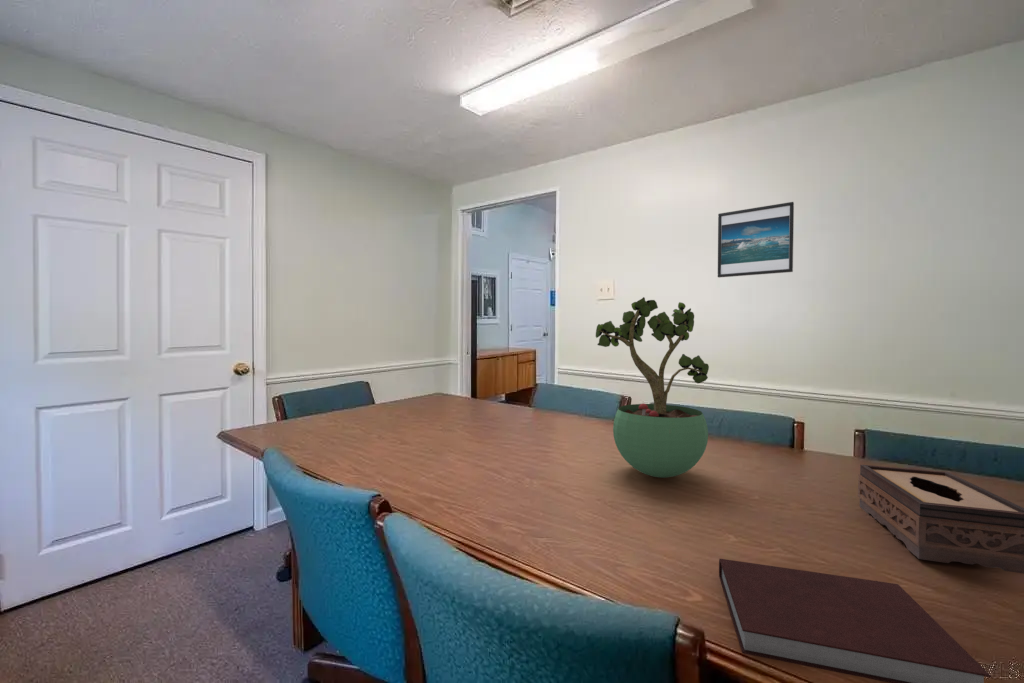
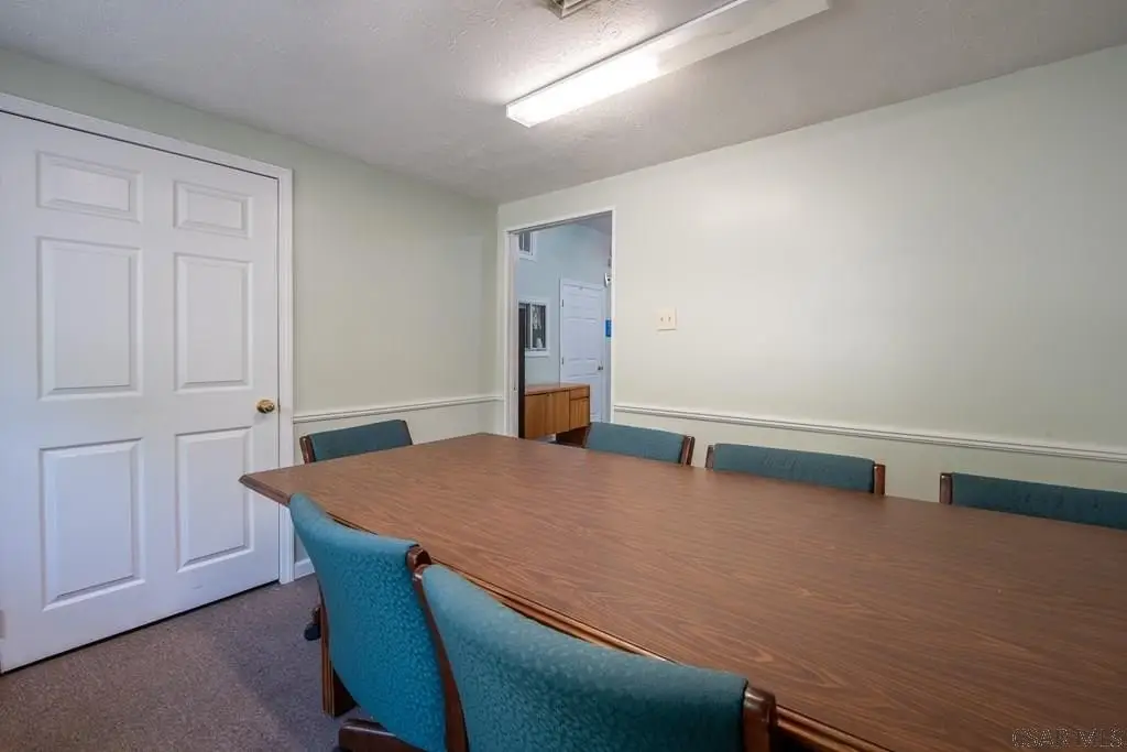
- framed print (753, 241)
- tissue box (934, 510)
- potted plant (654, 385)
- notebook (826, 615)
